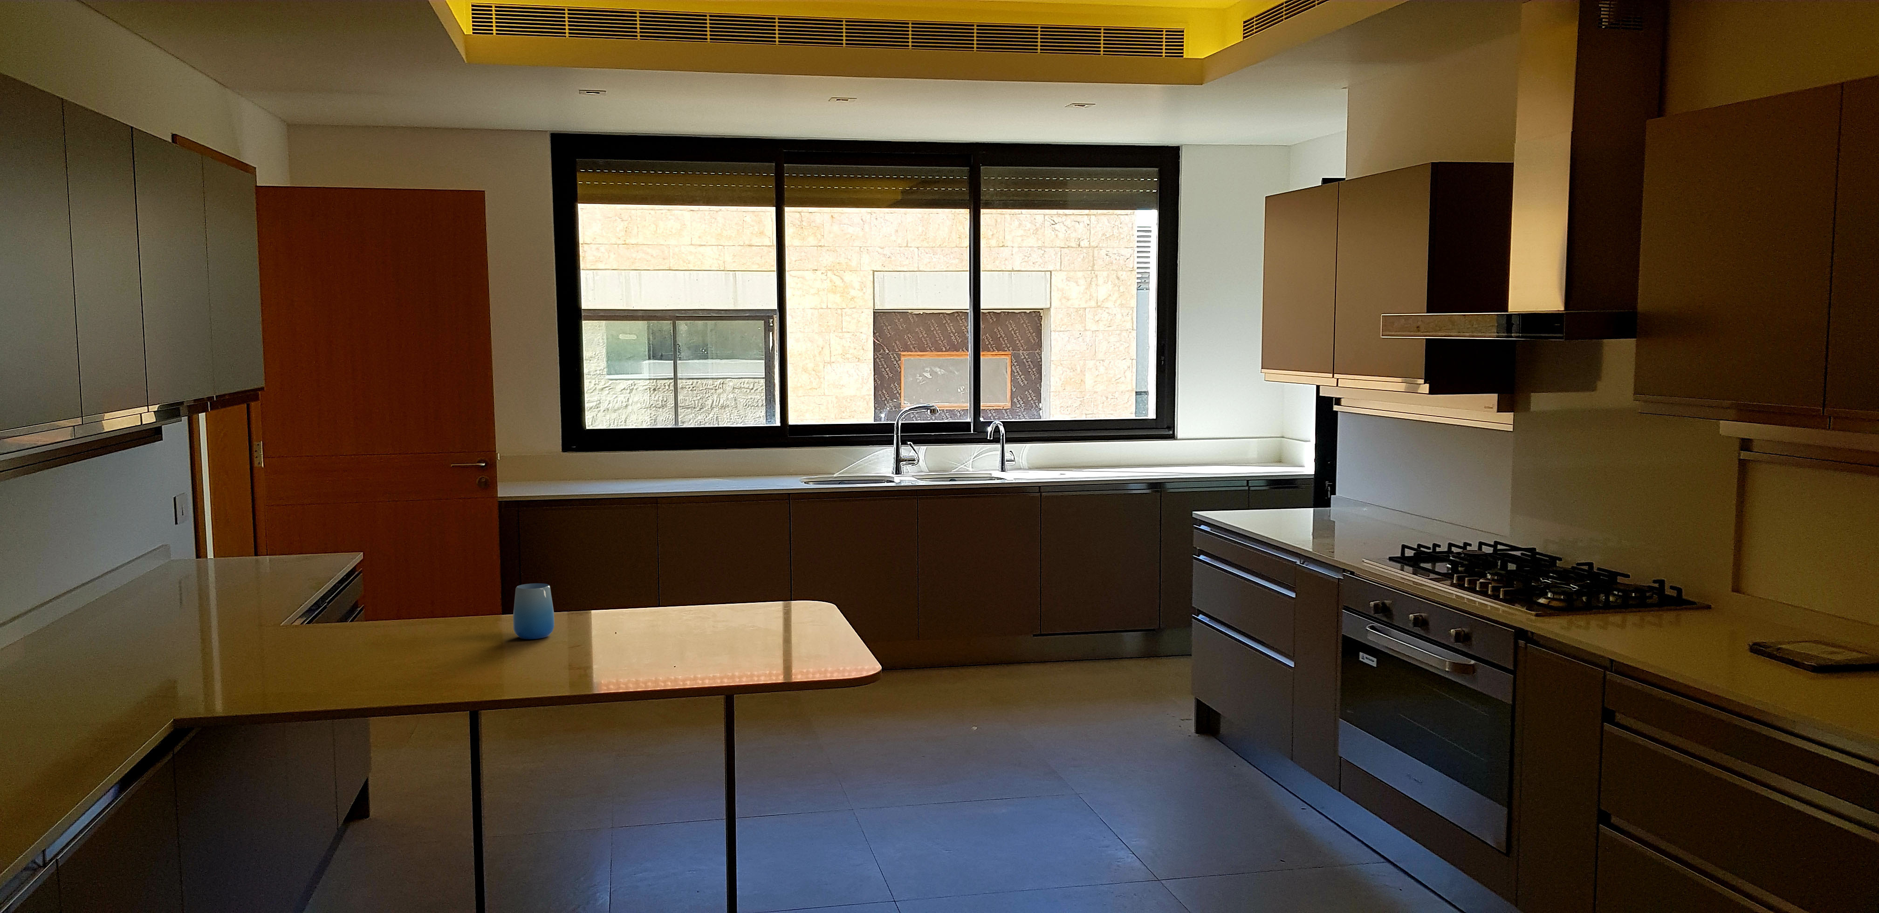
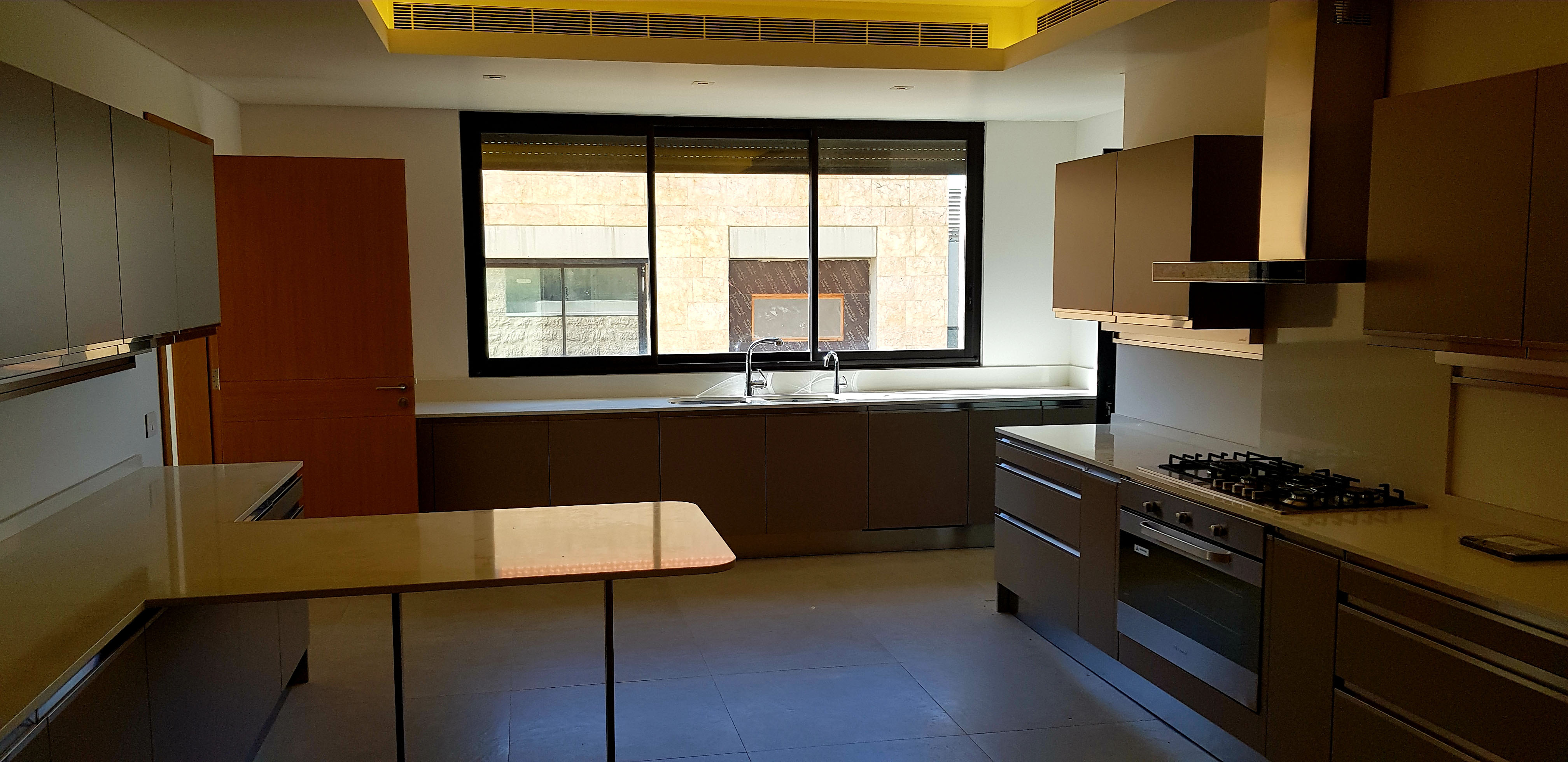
- cup (533, 611)
